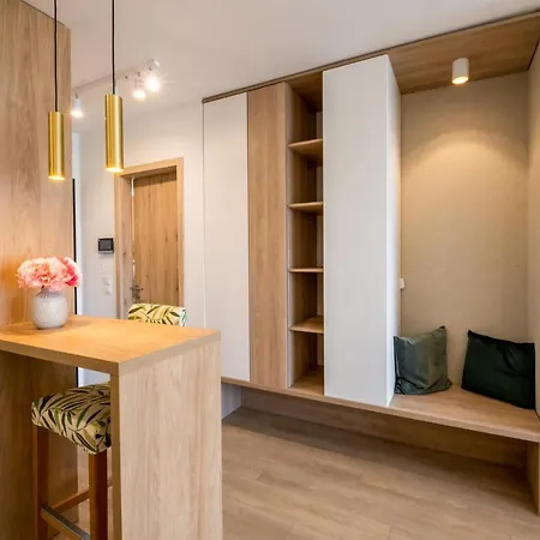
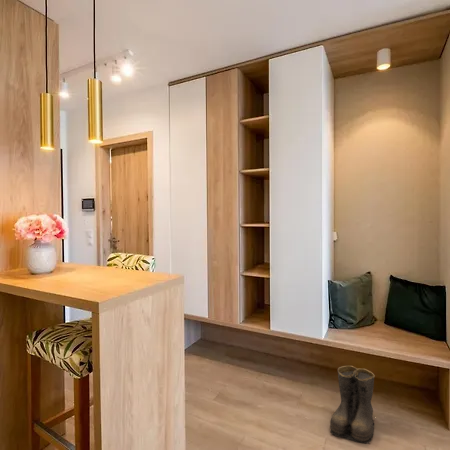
+ boots (352, 400)
